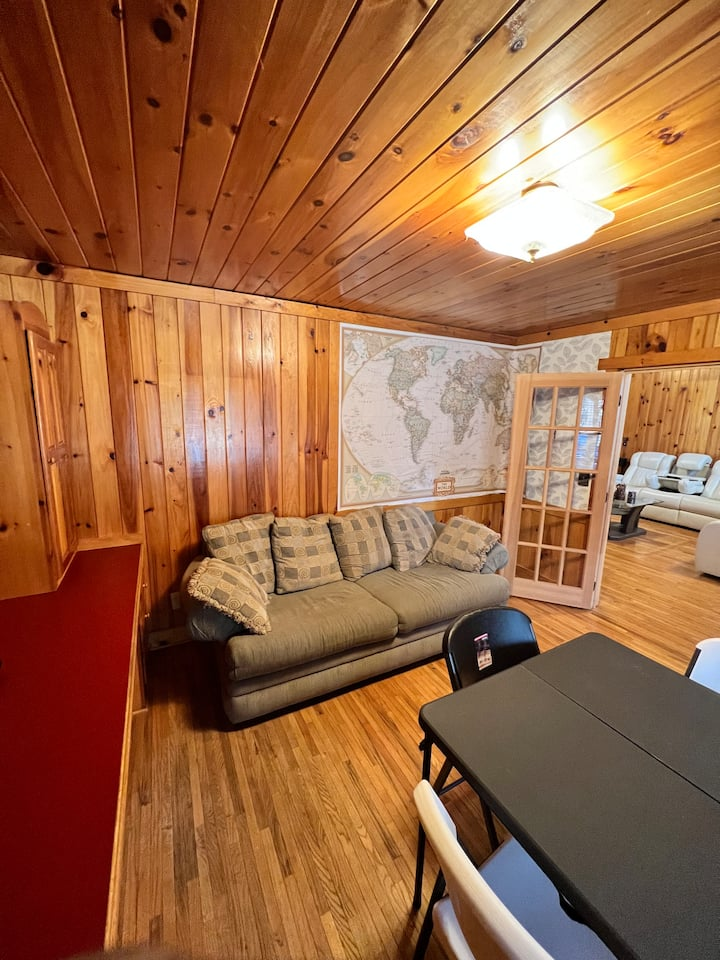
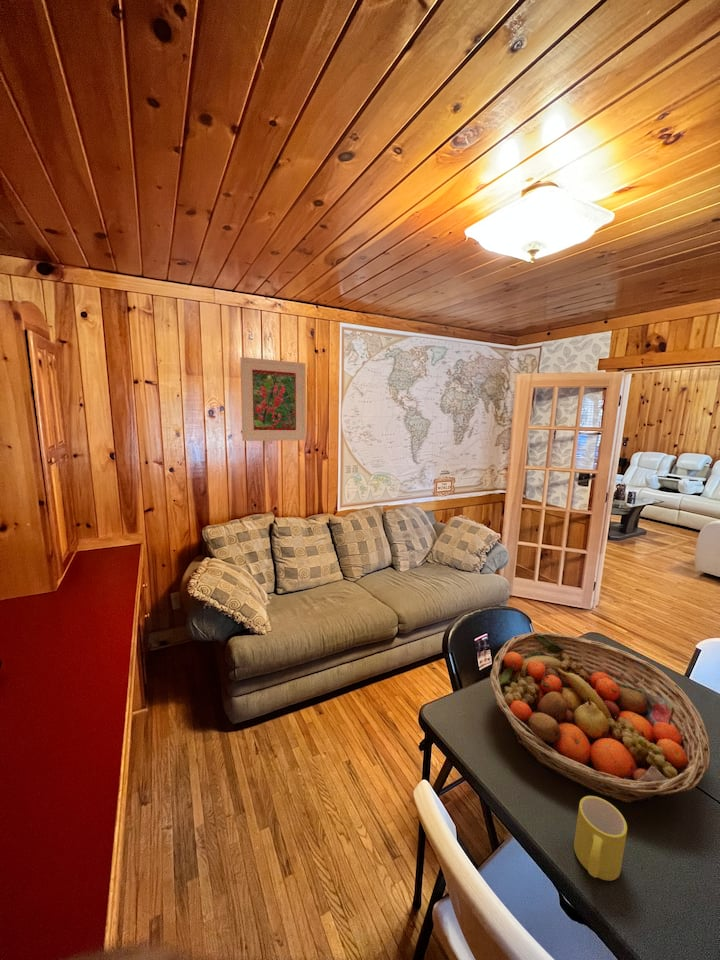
+ mug (597, 845)
+ fruit basket (585, 707)
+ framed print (274, 401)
